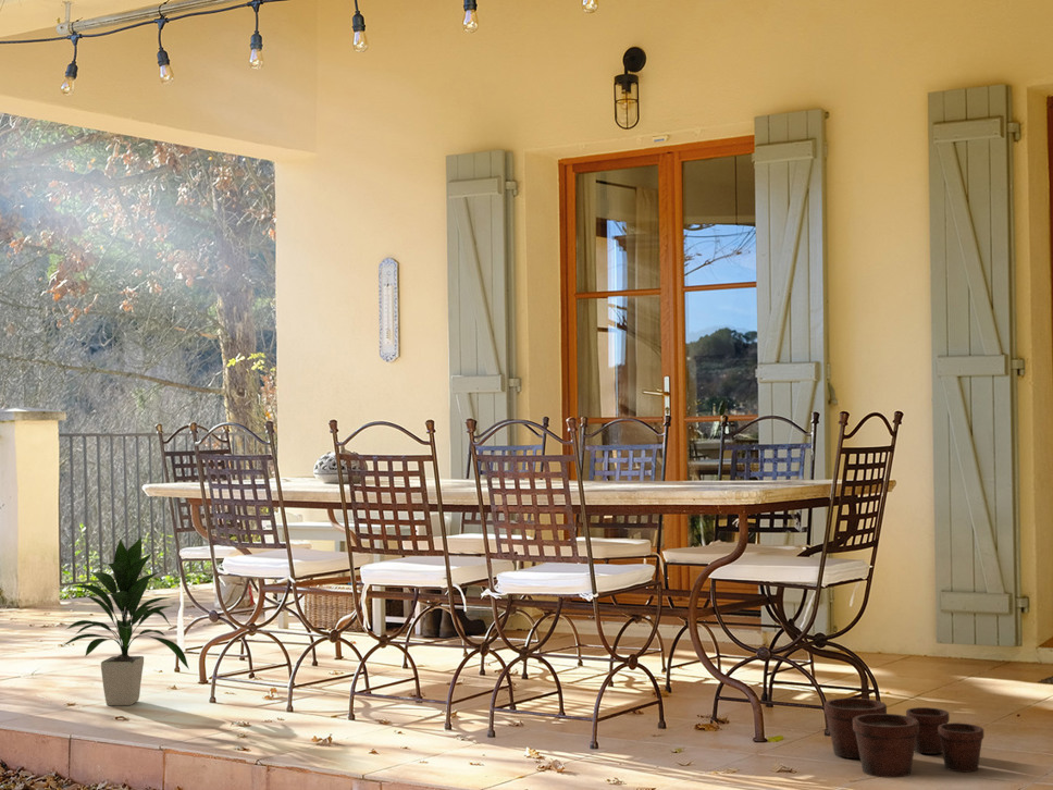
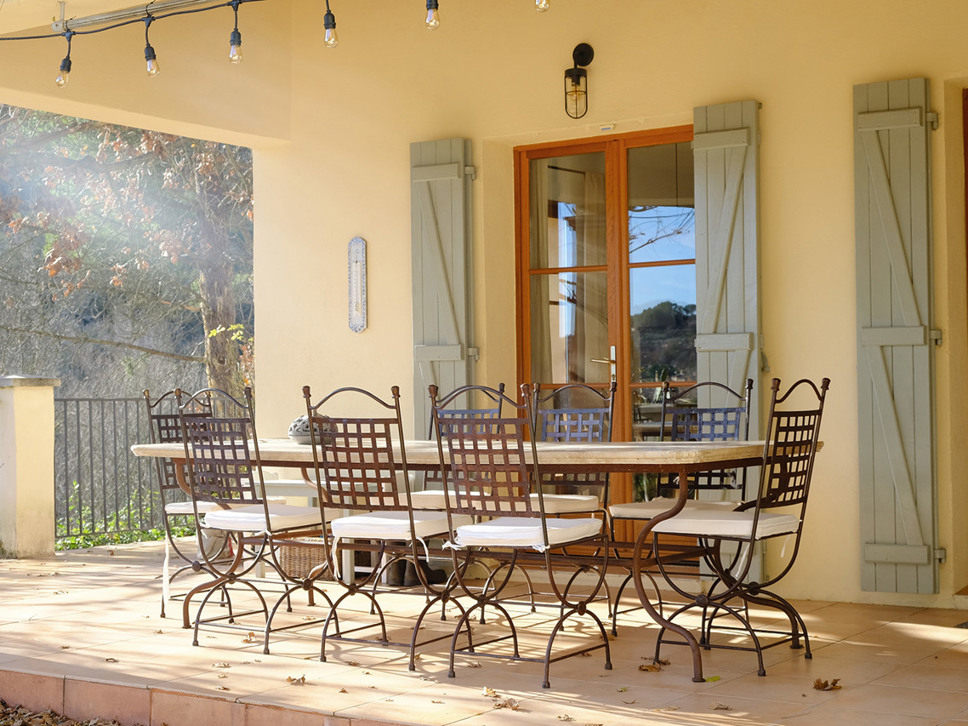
- flower pot (903, 736)
- indoor plant (126, 621)
